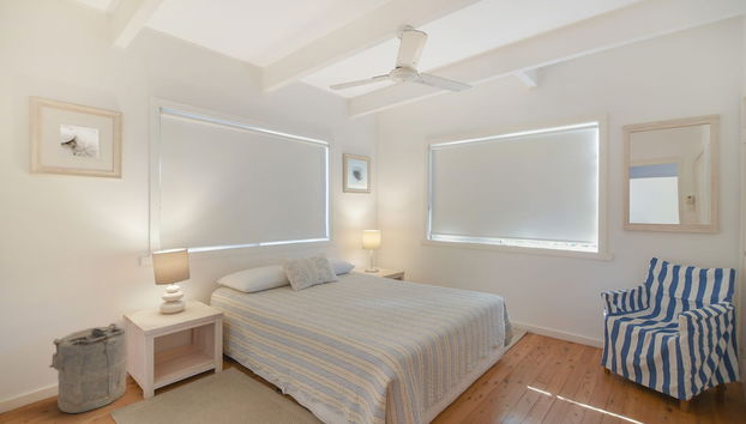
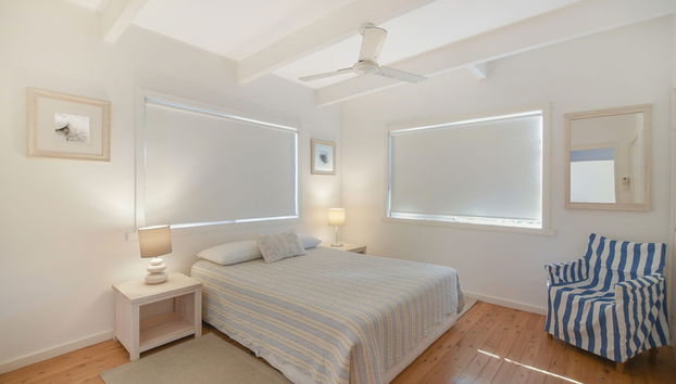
- laundry hamper (90, 363)
